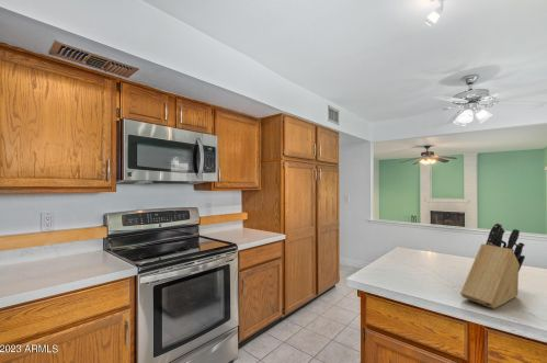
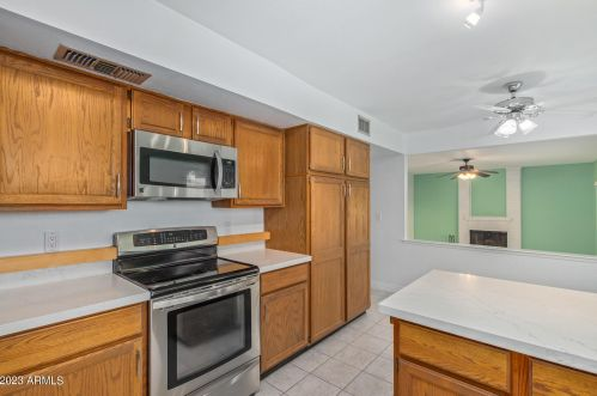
- knife block (494, 260)
